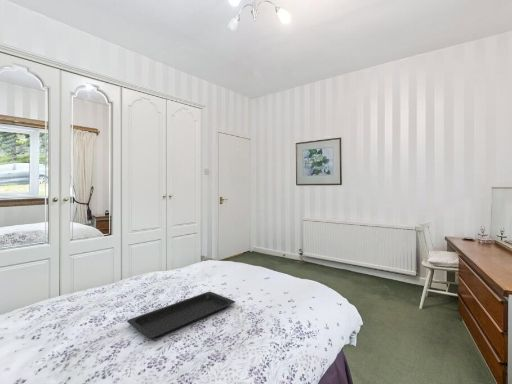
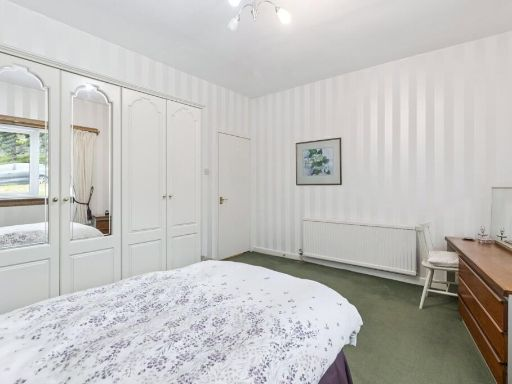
- serving tray (185, 312)
